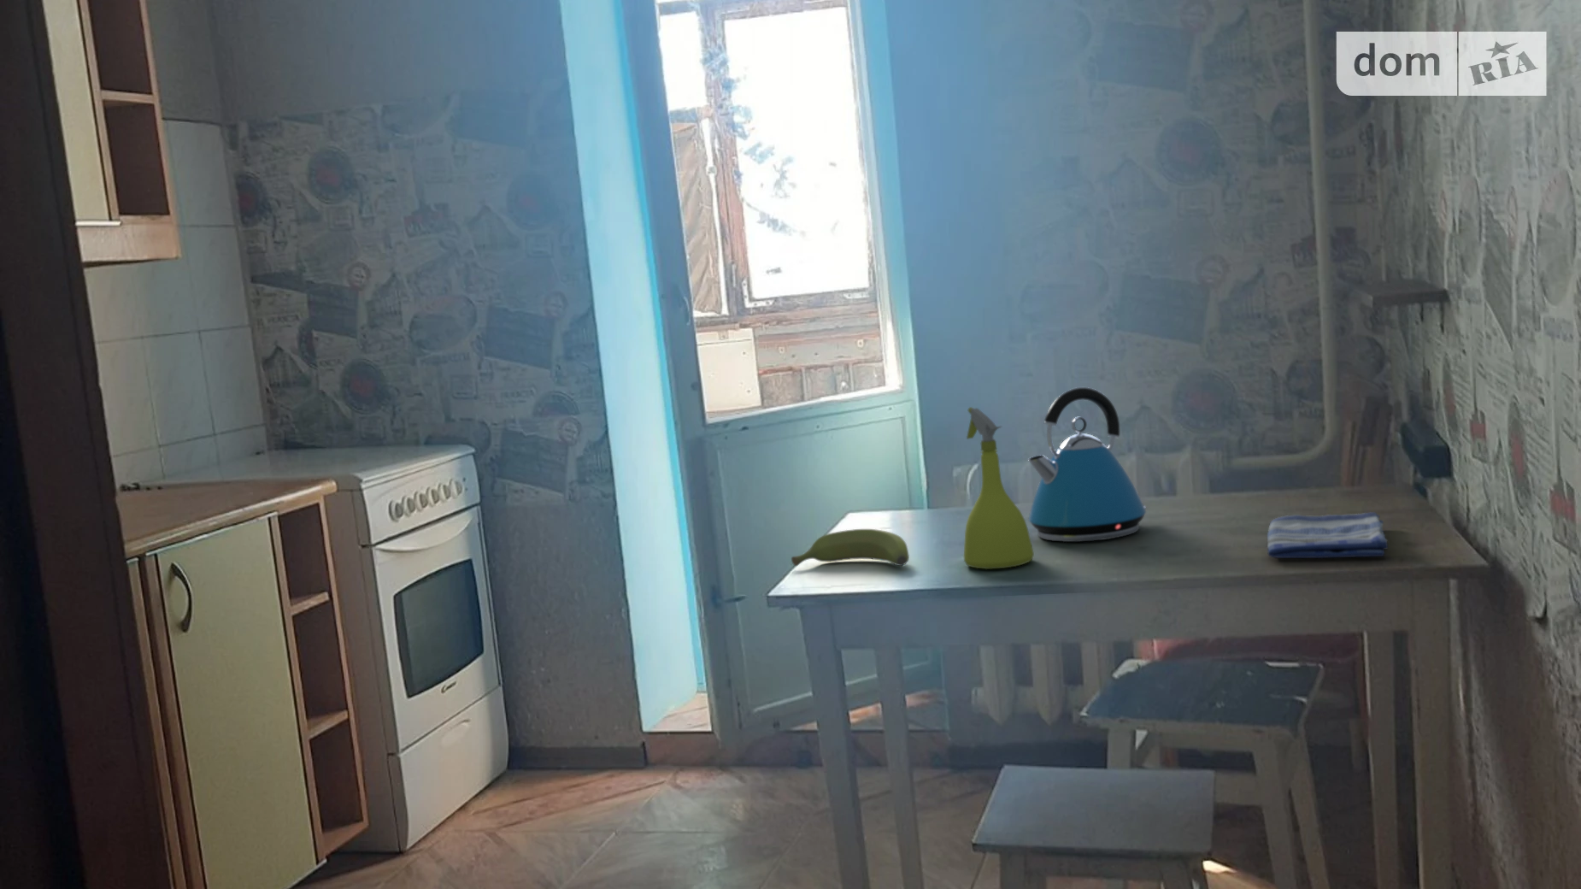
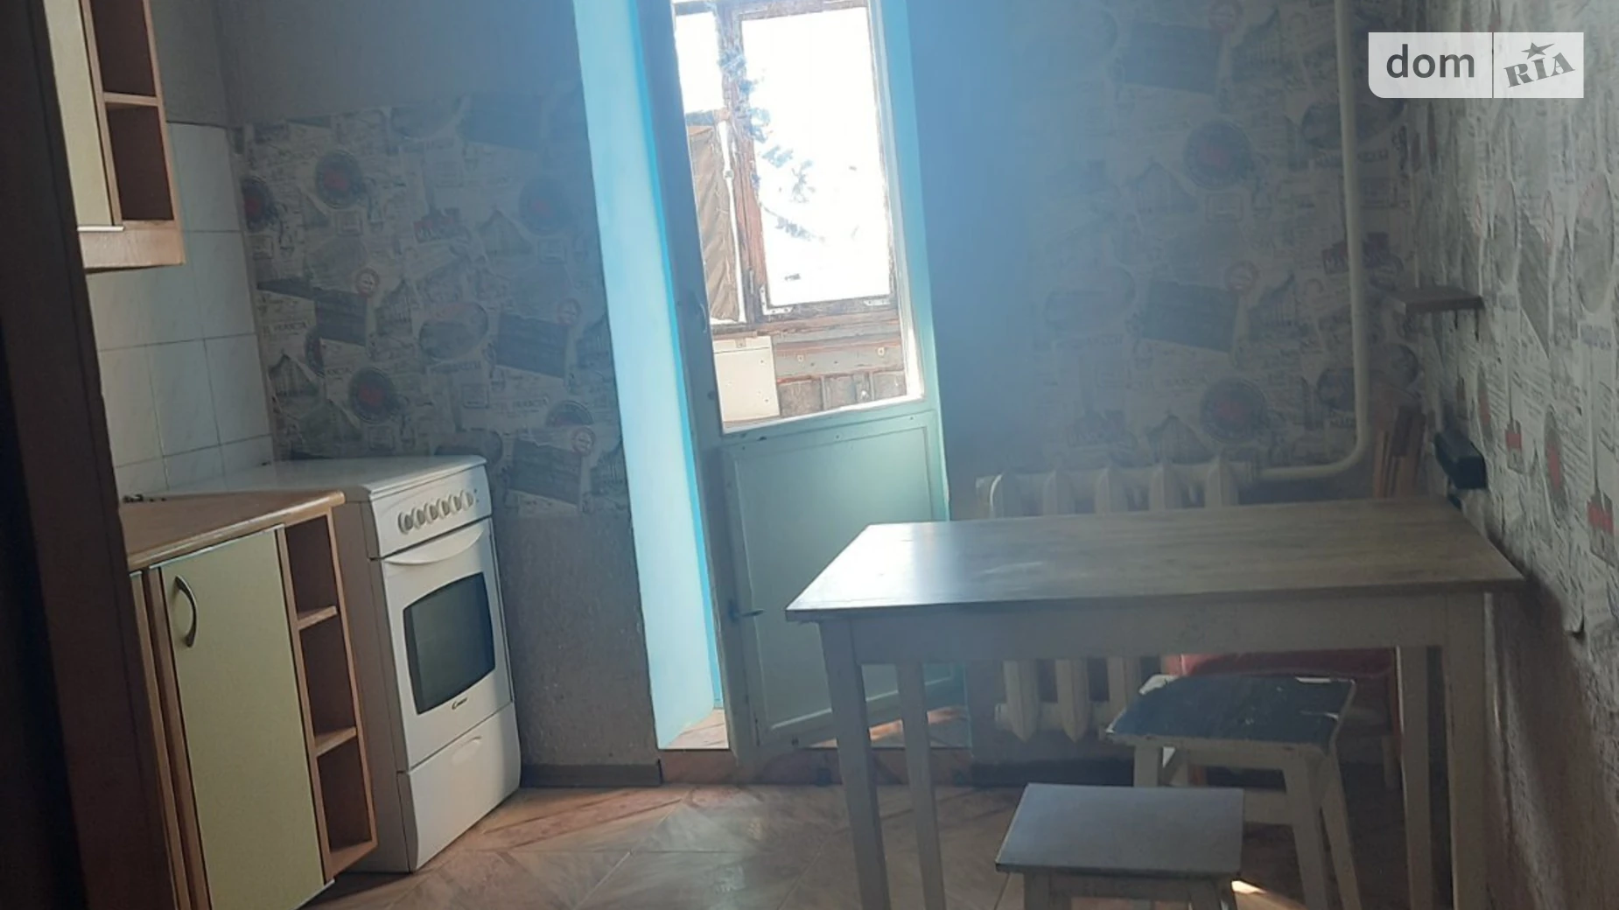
- spray bottle (991, 485)
- dish towel (1326, 534)
- banana (849, 549)
- kettle (1086, 459)
